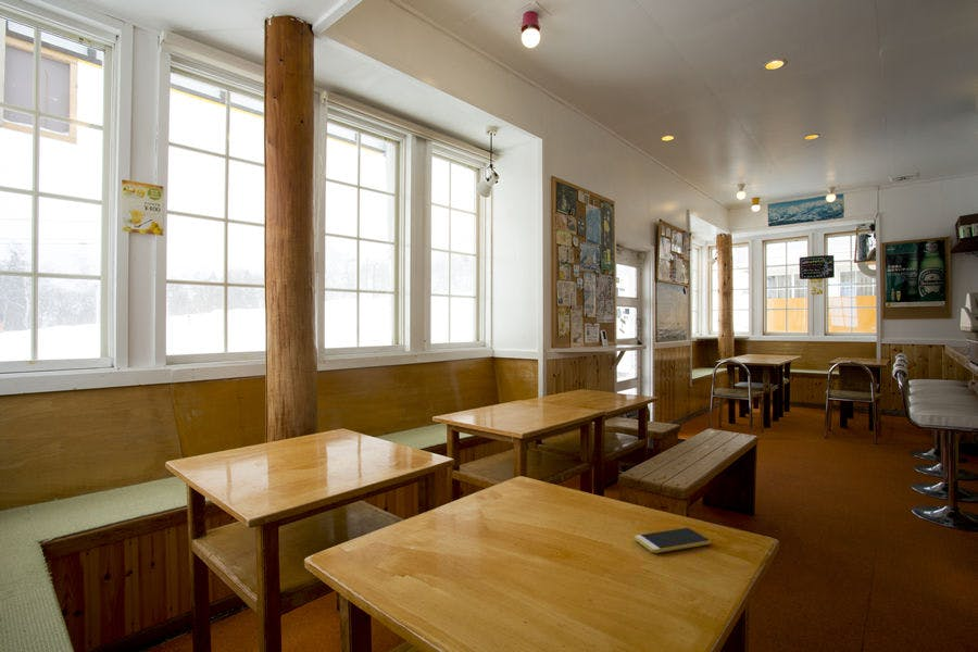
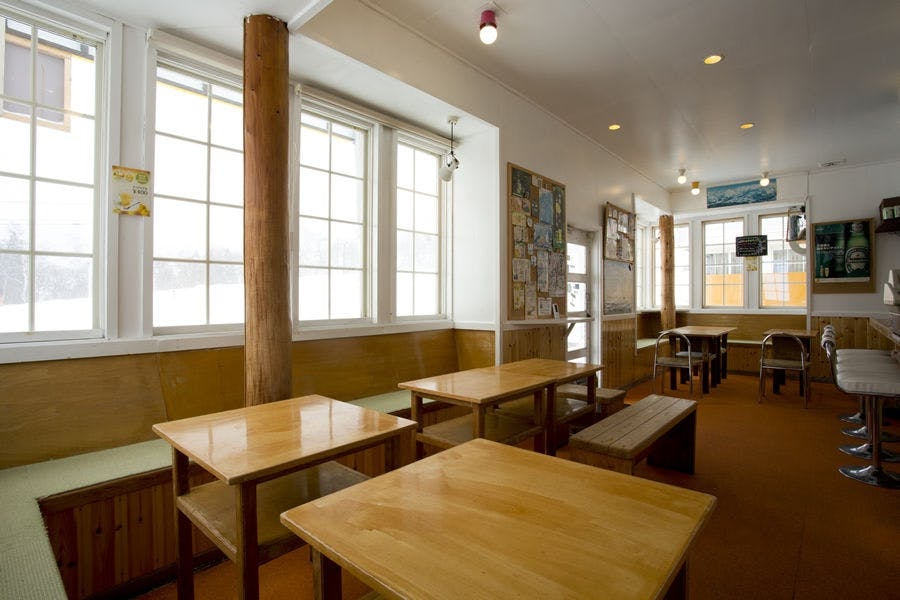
- smartphone (672, 539)
